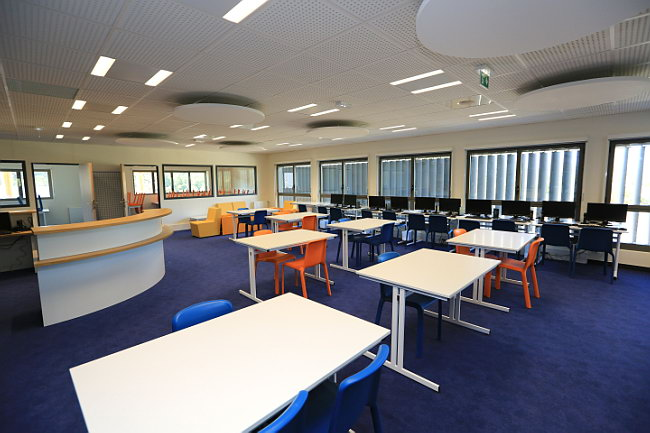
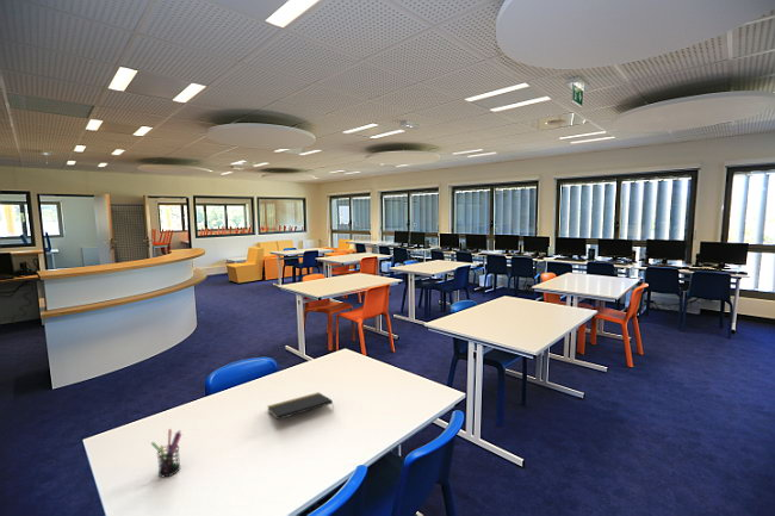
+ pen holder (166, 453)
+ notepad (299, 404)
